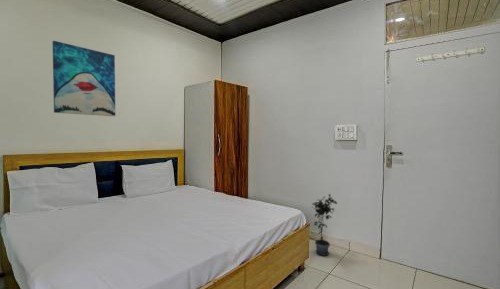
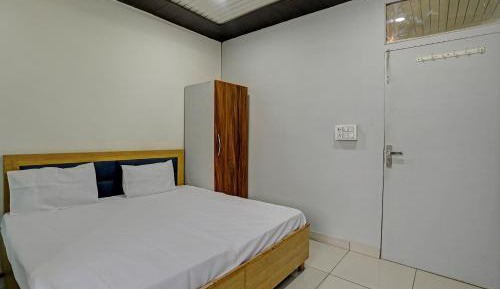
- potted plant (322, 224)
- wall art (86, 81)
